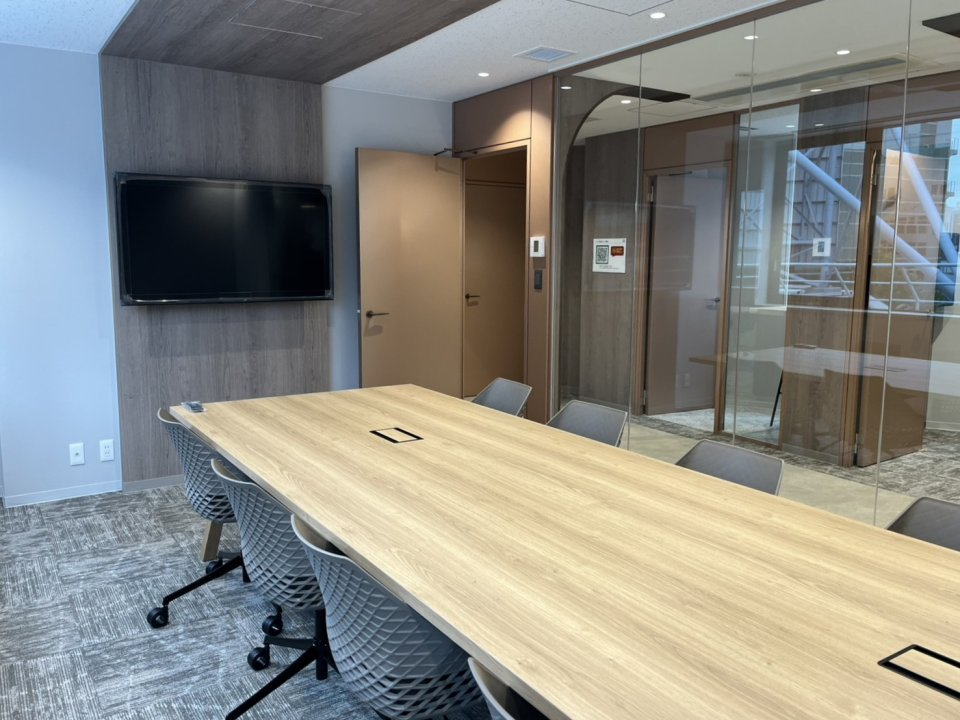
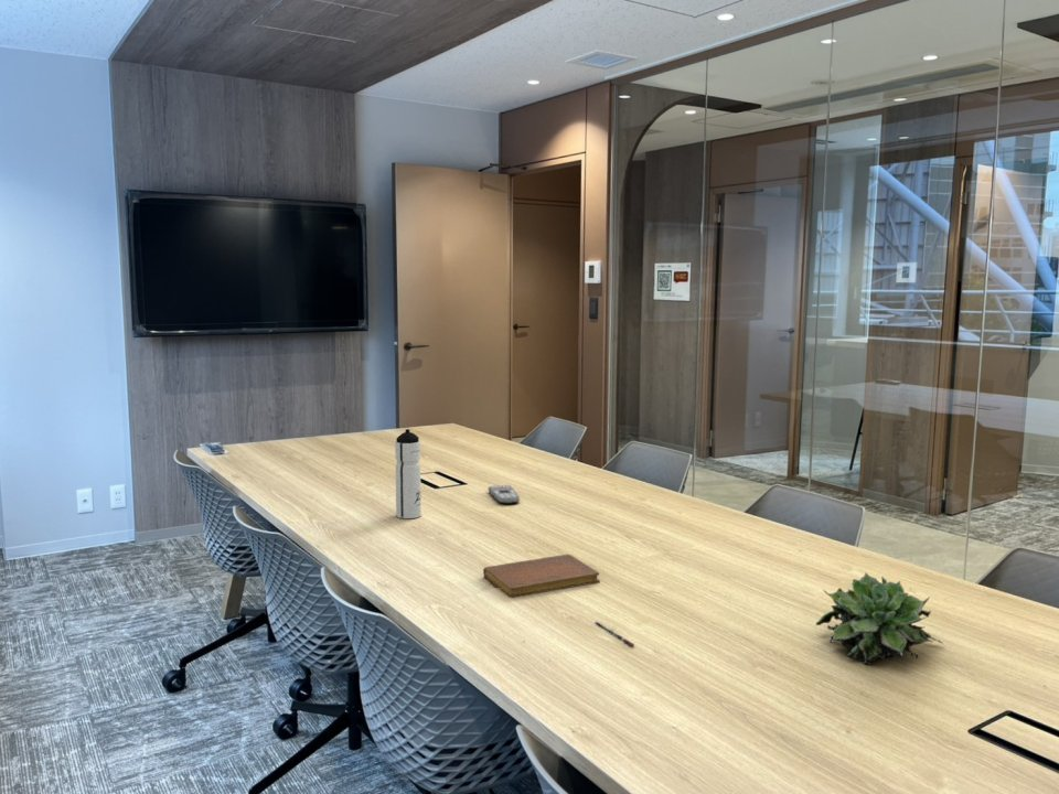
+ pen (613, 633)
+ remote control (504, 494)
+ succulent plant (877, 610)
+ water bottle (407, 472)
+ notebook (541, 573)
